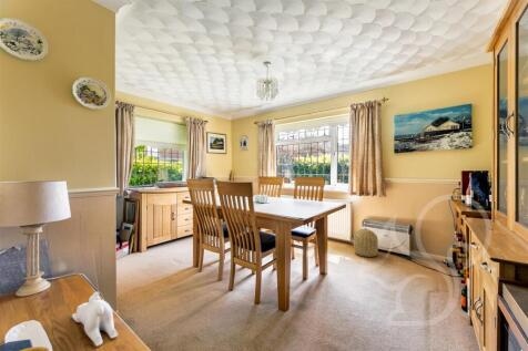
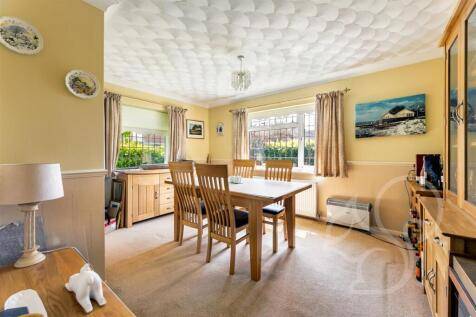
- basket (365, 240)
